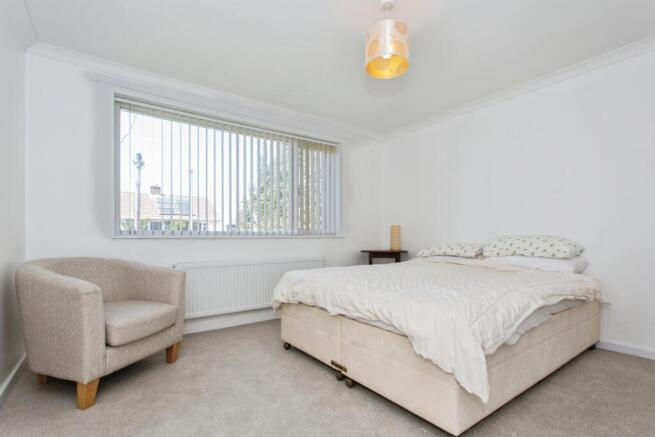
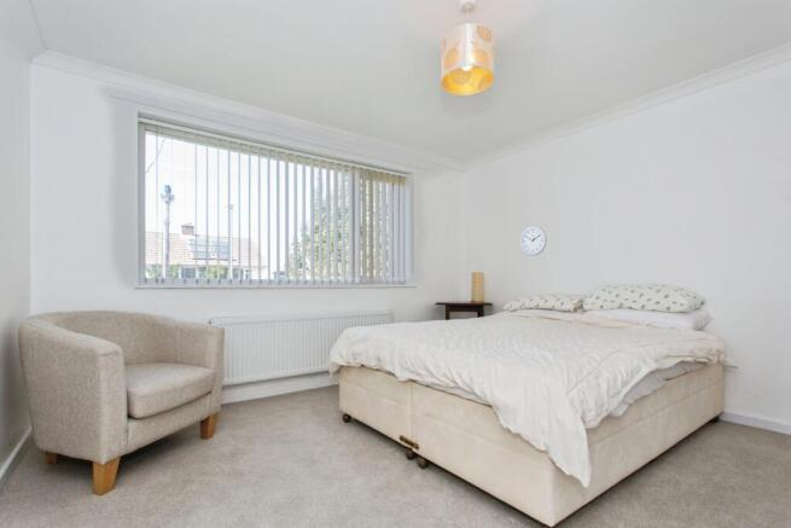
+ wall clock (533, 240)
